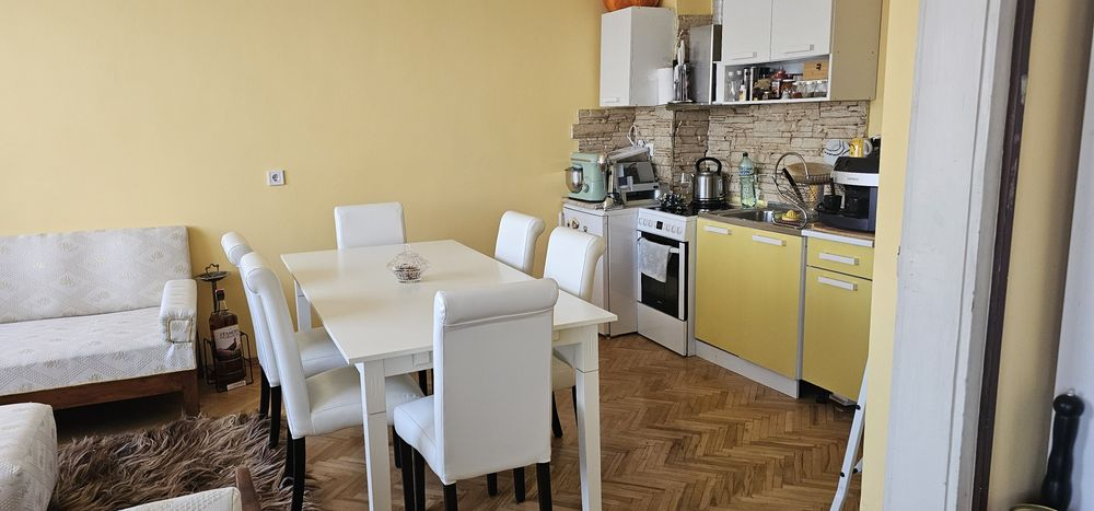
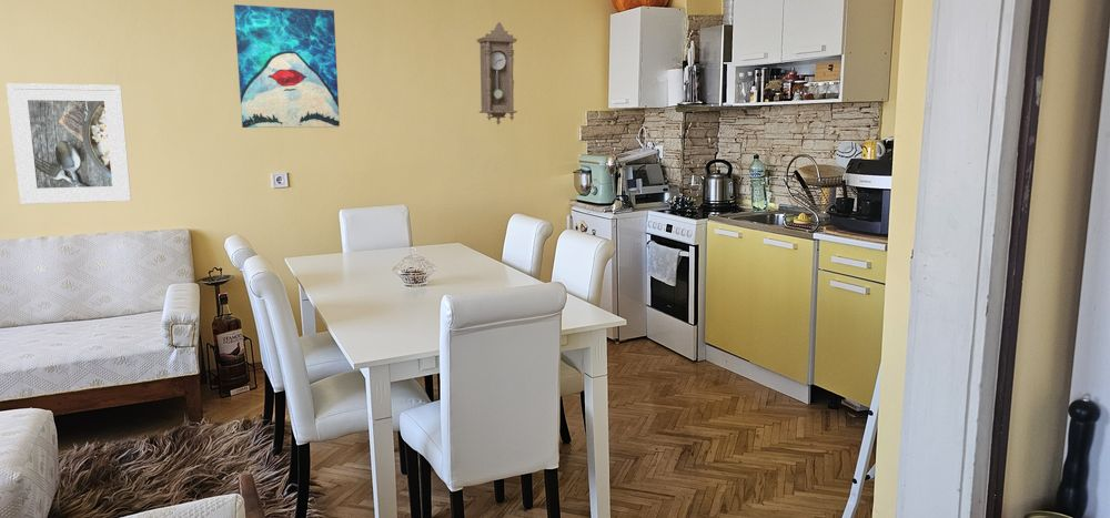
+ pendulum clock (497, 74)
+ wall art (287, 68)
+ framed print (71, 144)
